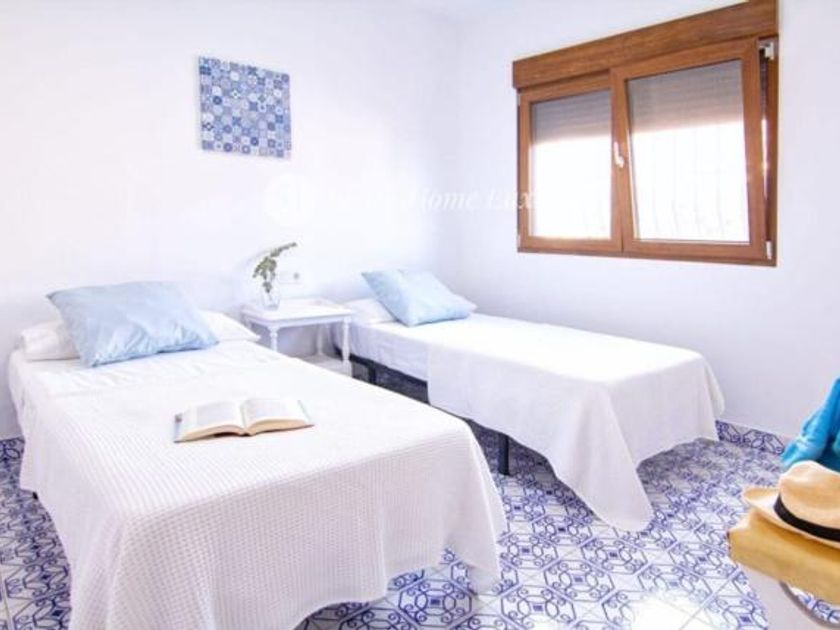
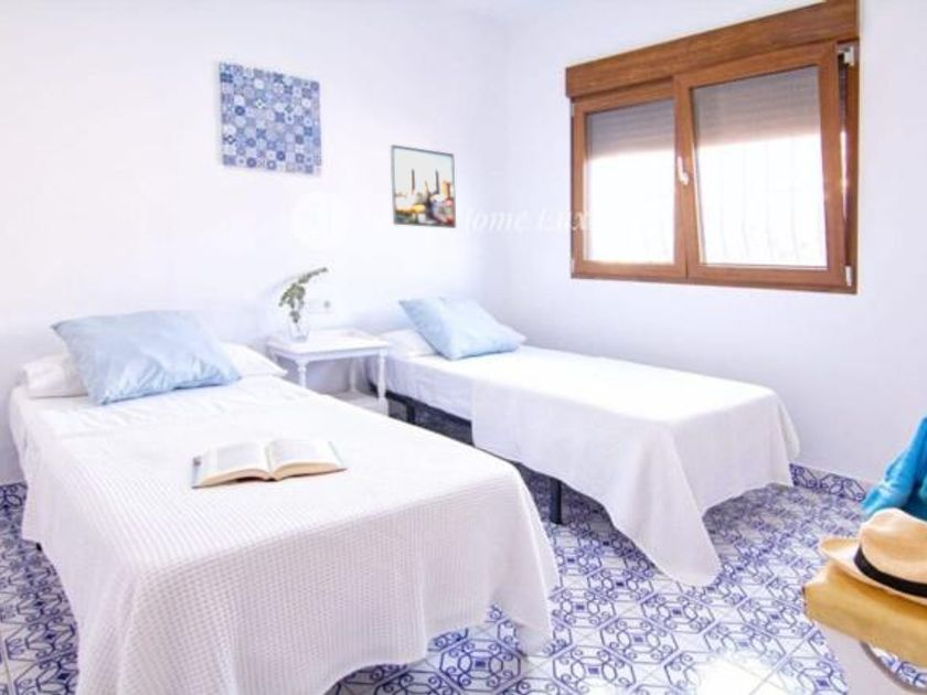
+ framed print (424, 188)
